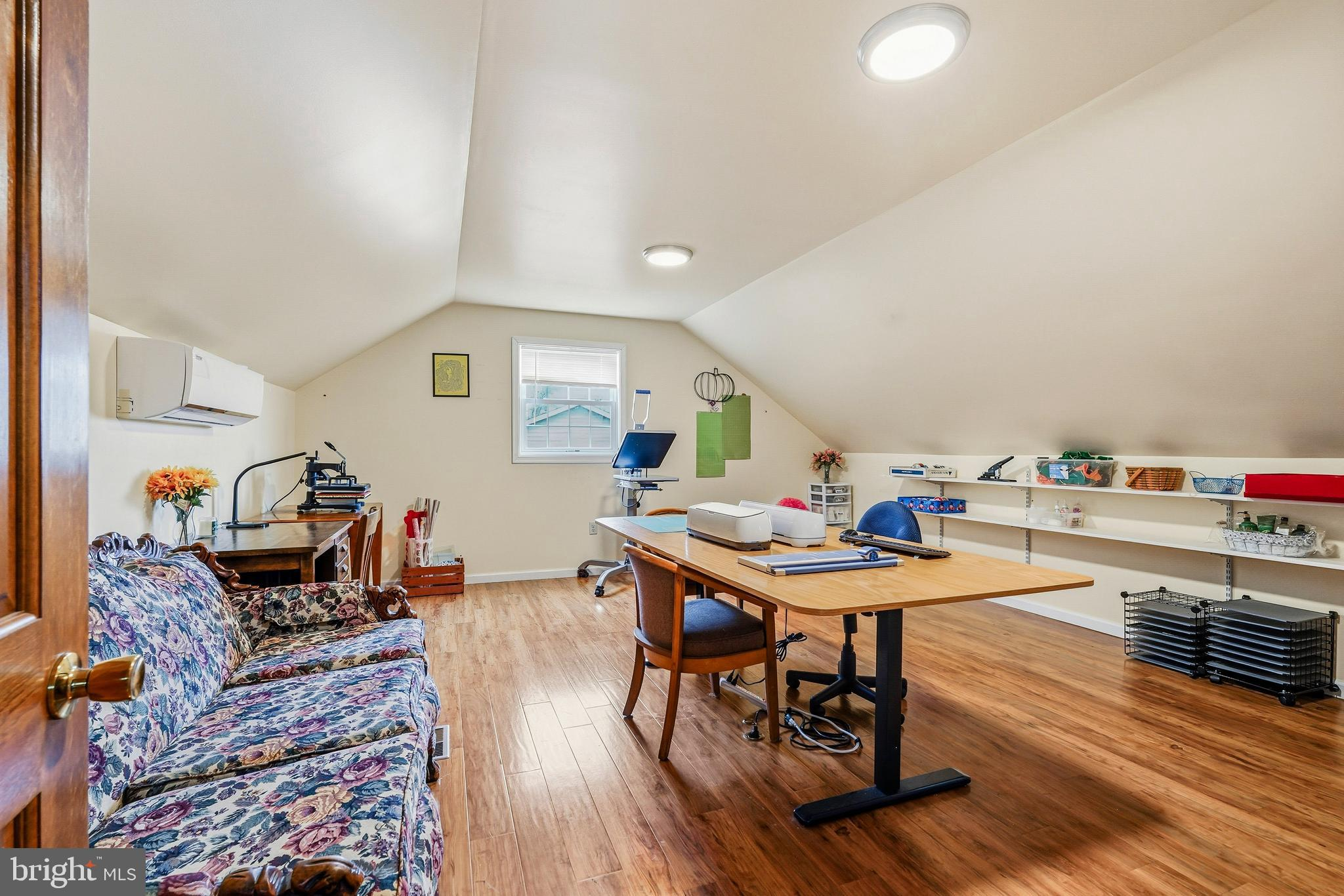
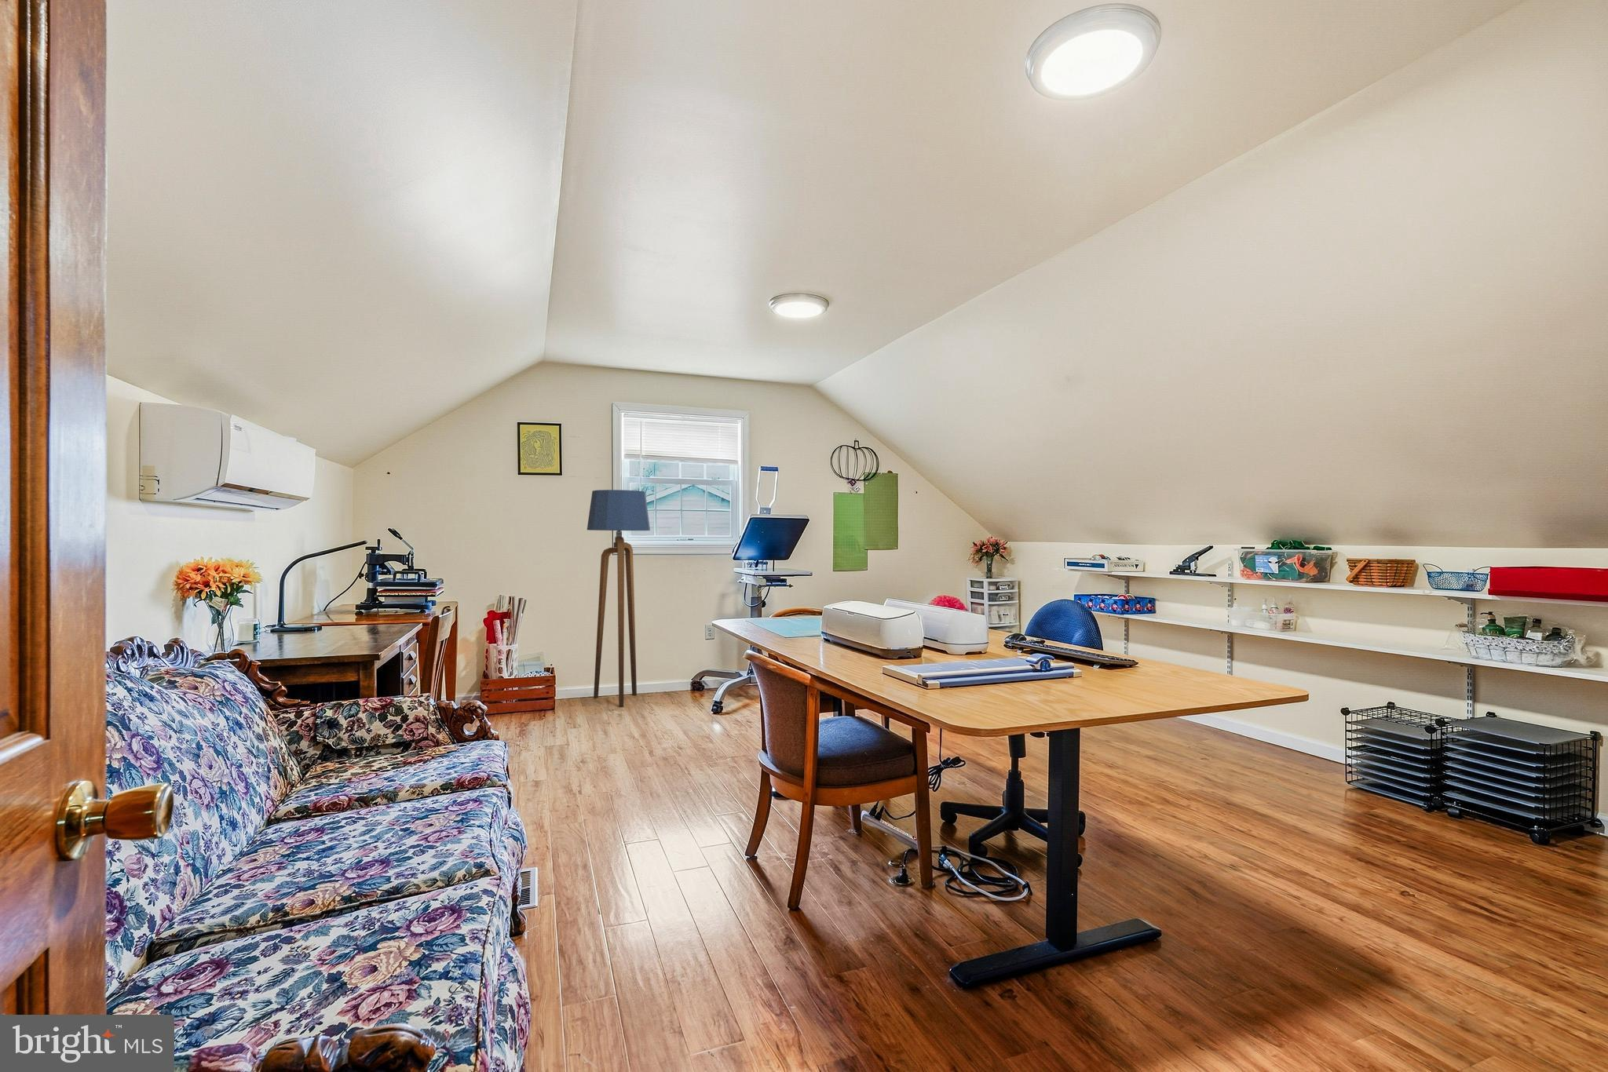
+ floor lamp (617, 596)
